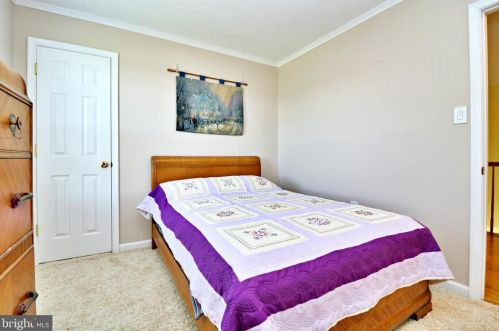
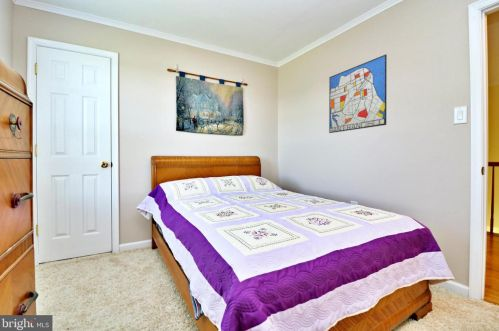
+ wall art (354, 98)
